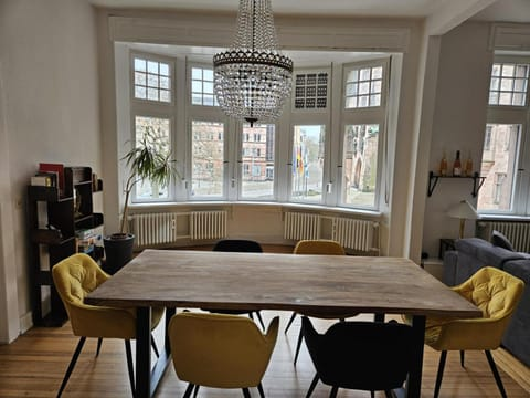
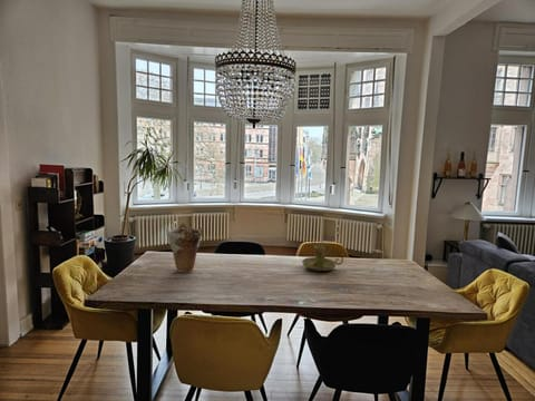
+ vase (184, 246)
+ candle holder (322, 257)
